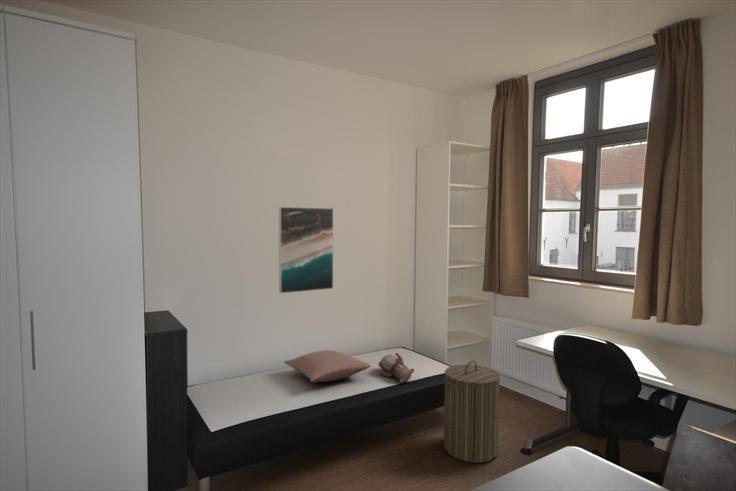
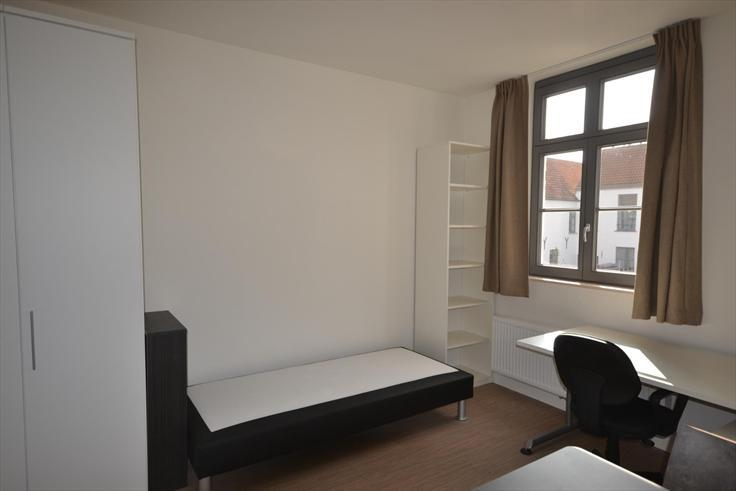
- teddy bear (394, 366)
- laundry hamper (471, 405)
- pillow (326, 364)
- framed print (307, 249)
